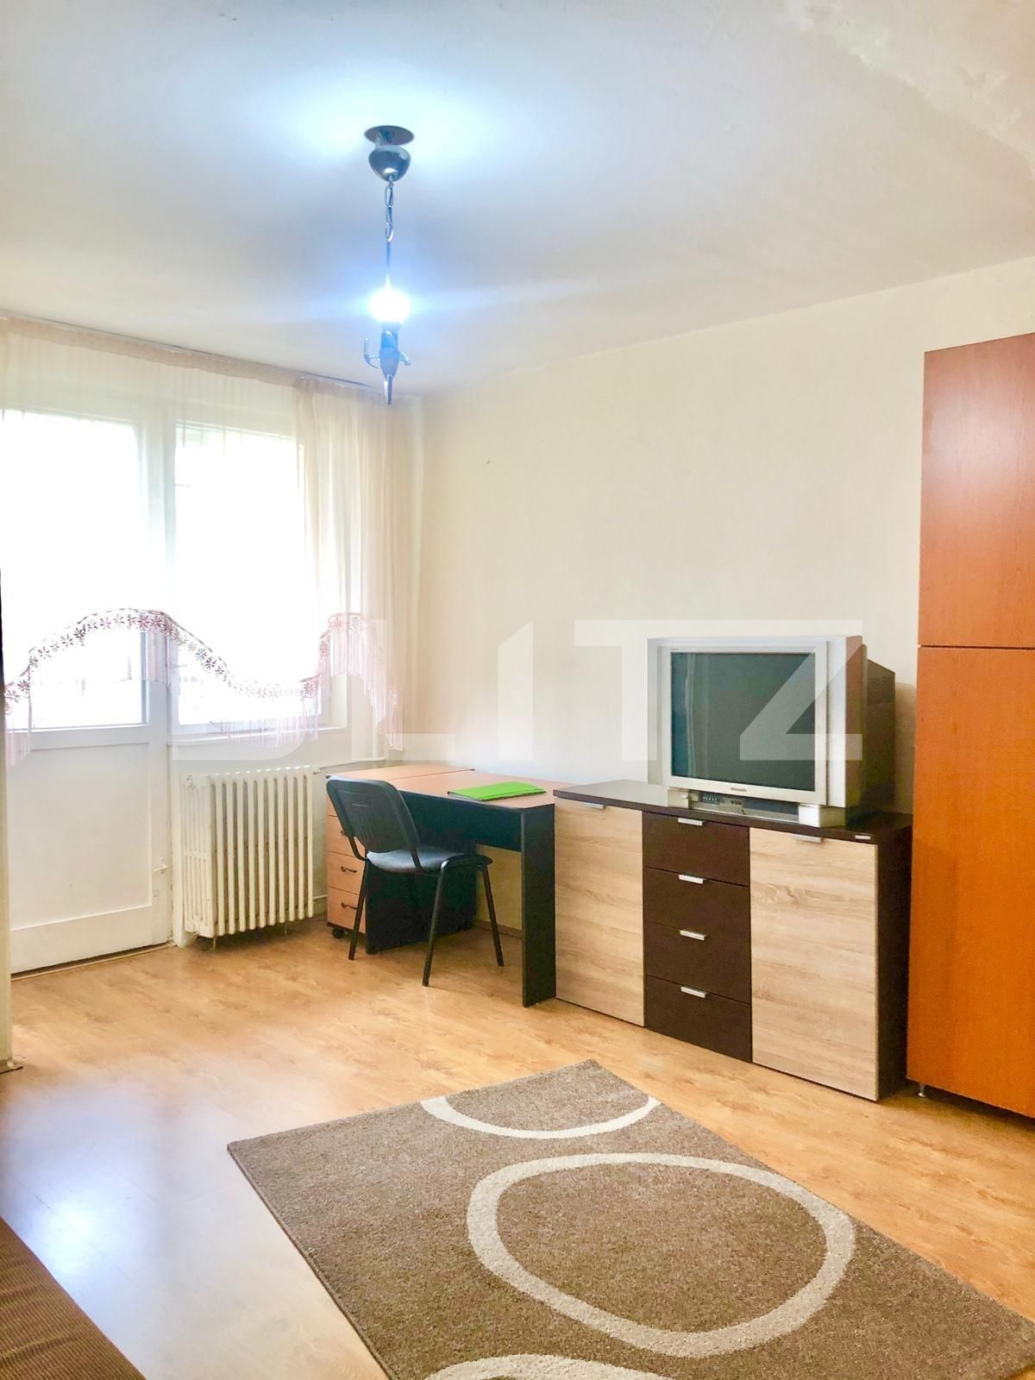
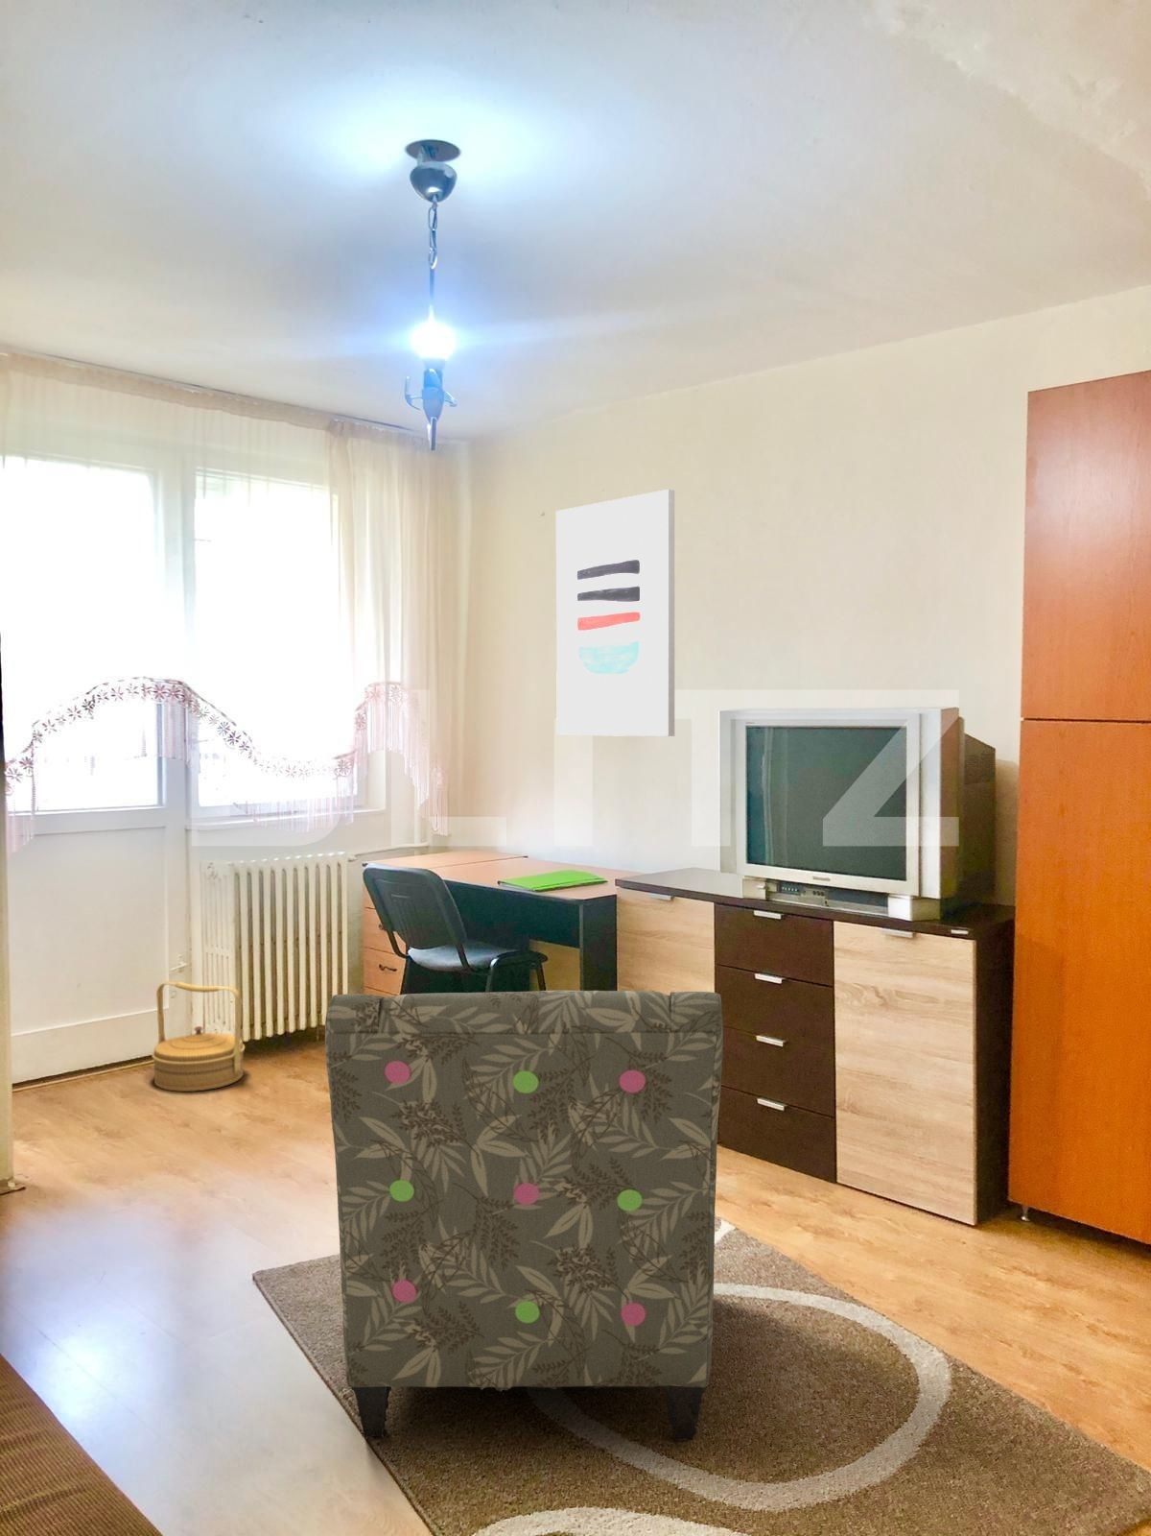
+ wall art (612, 618)
+ basket (198, 1030)
+ armchair (533, 1161)
